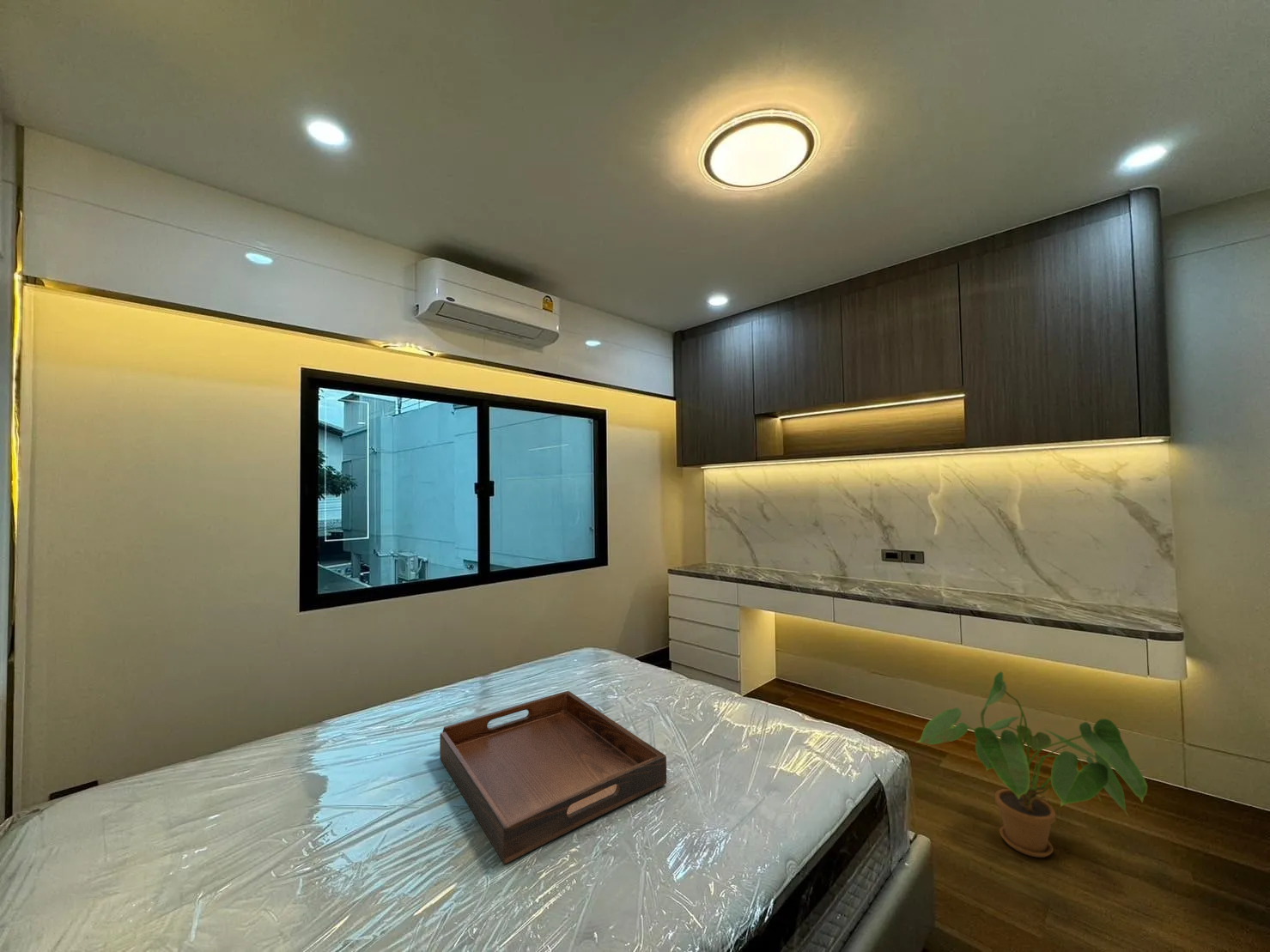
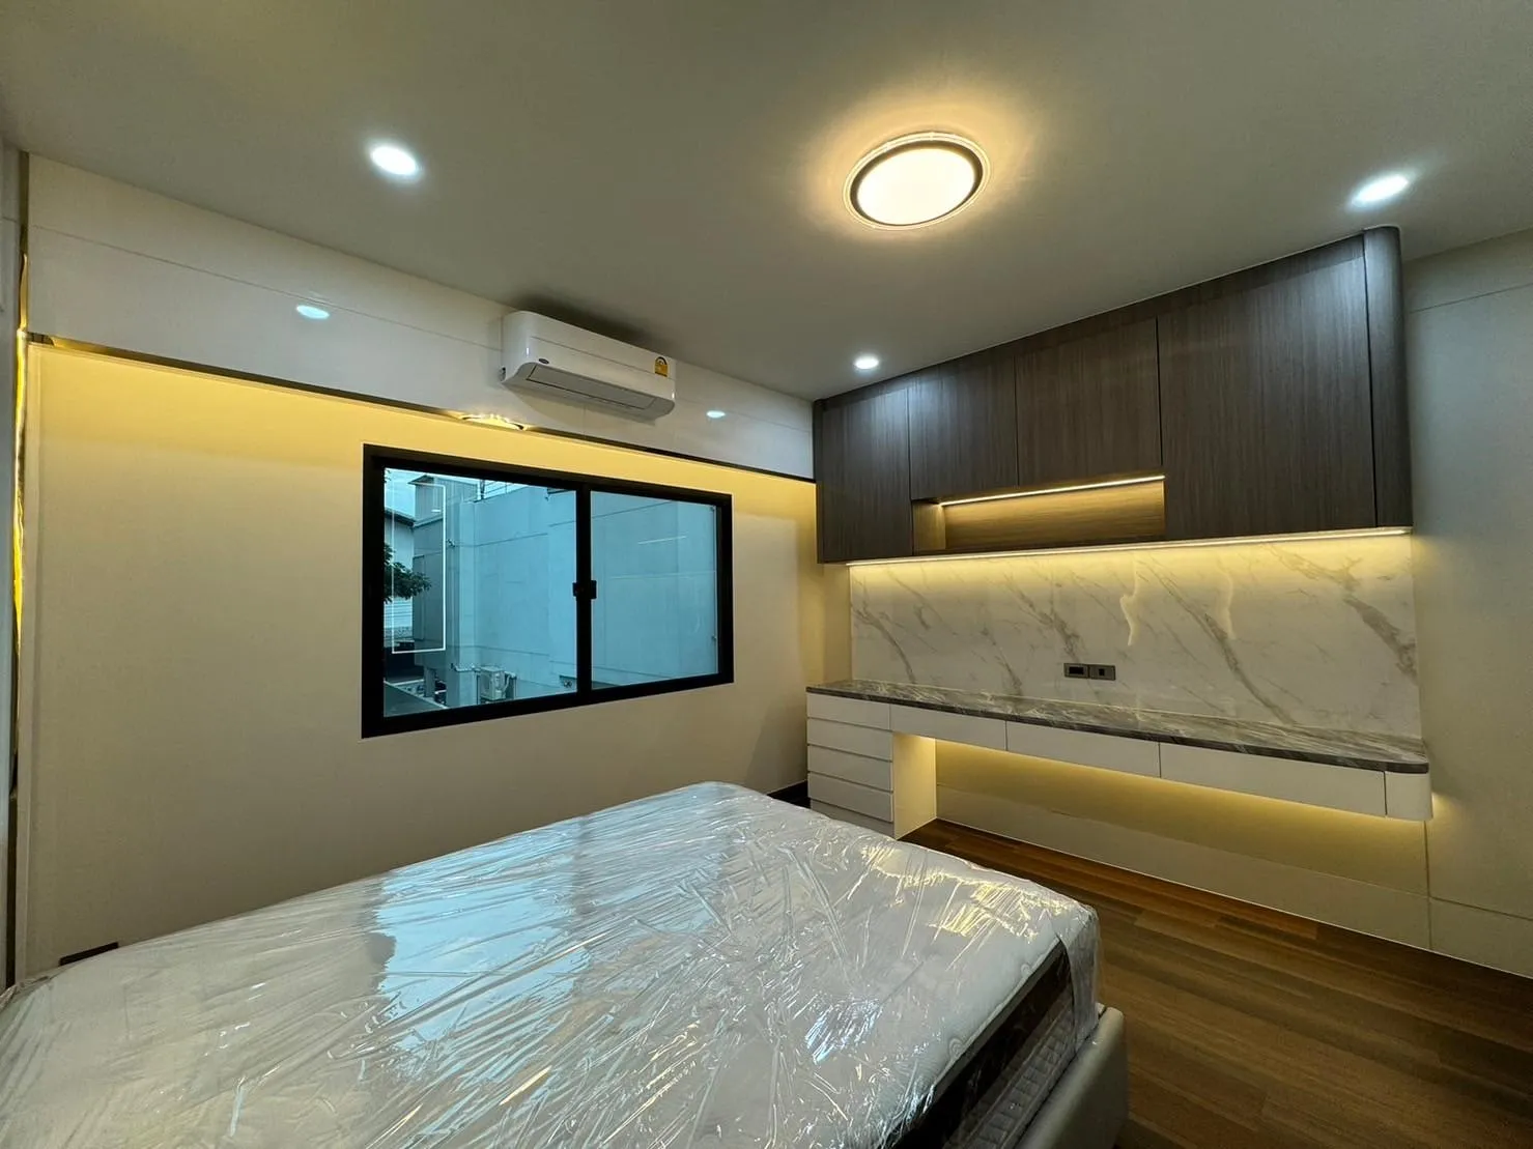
- serving tray (544, 754)
- house plant (1025, 773)
